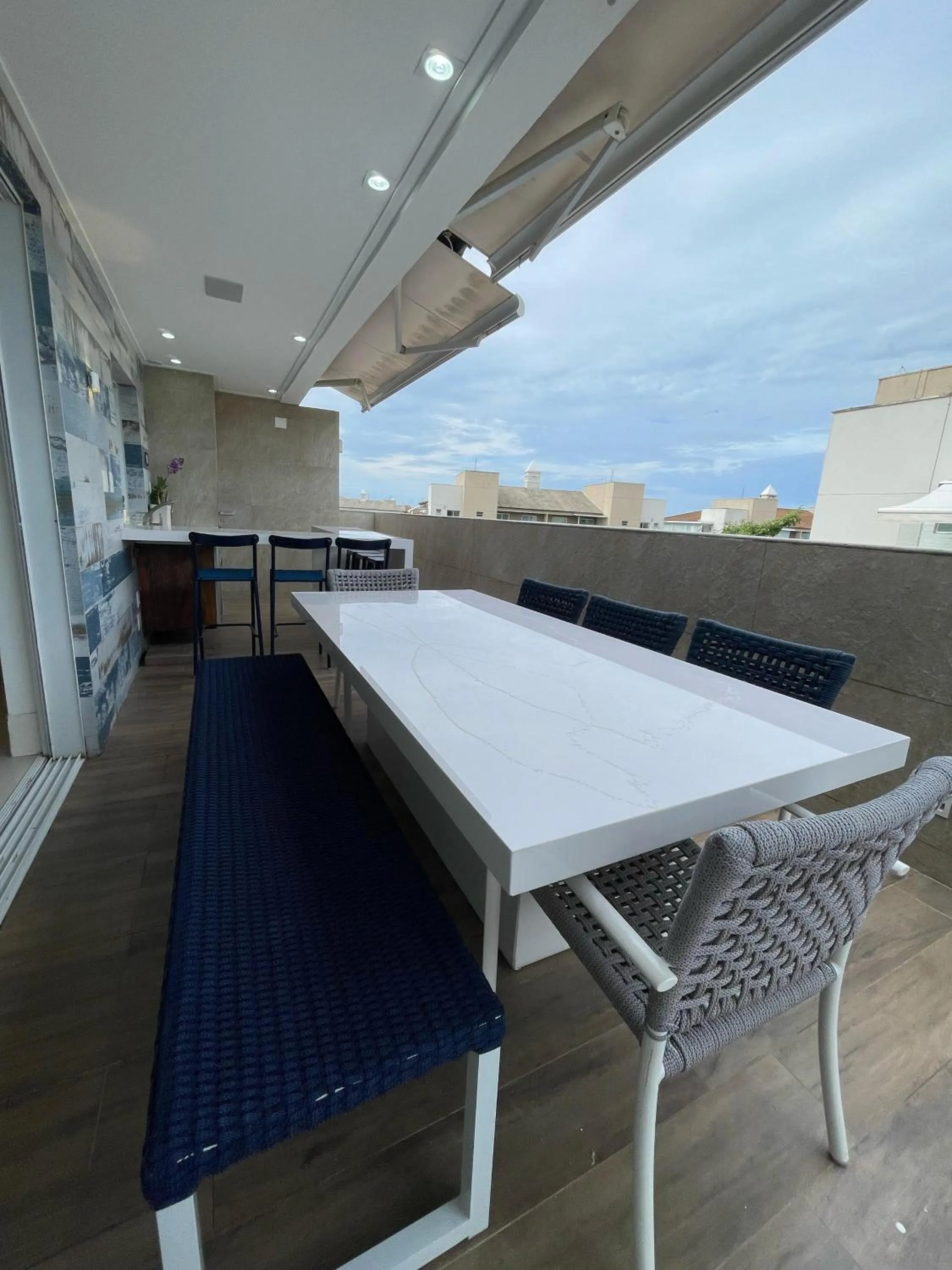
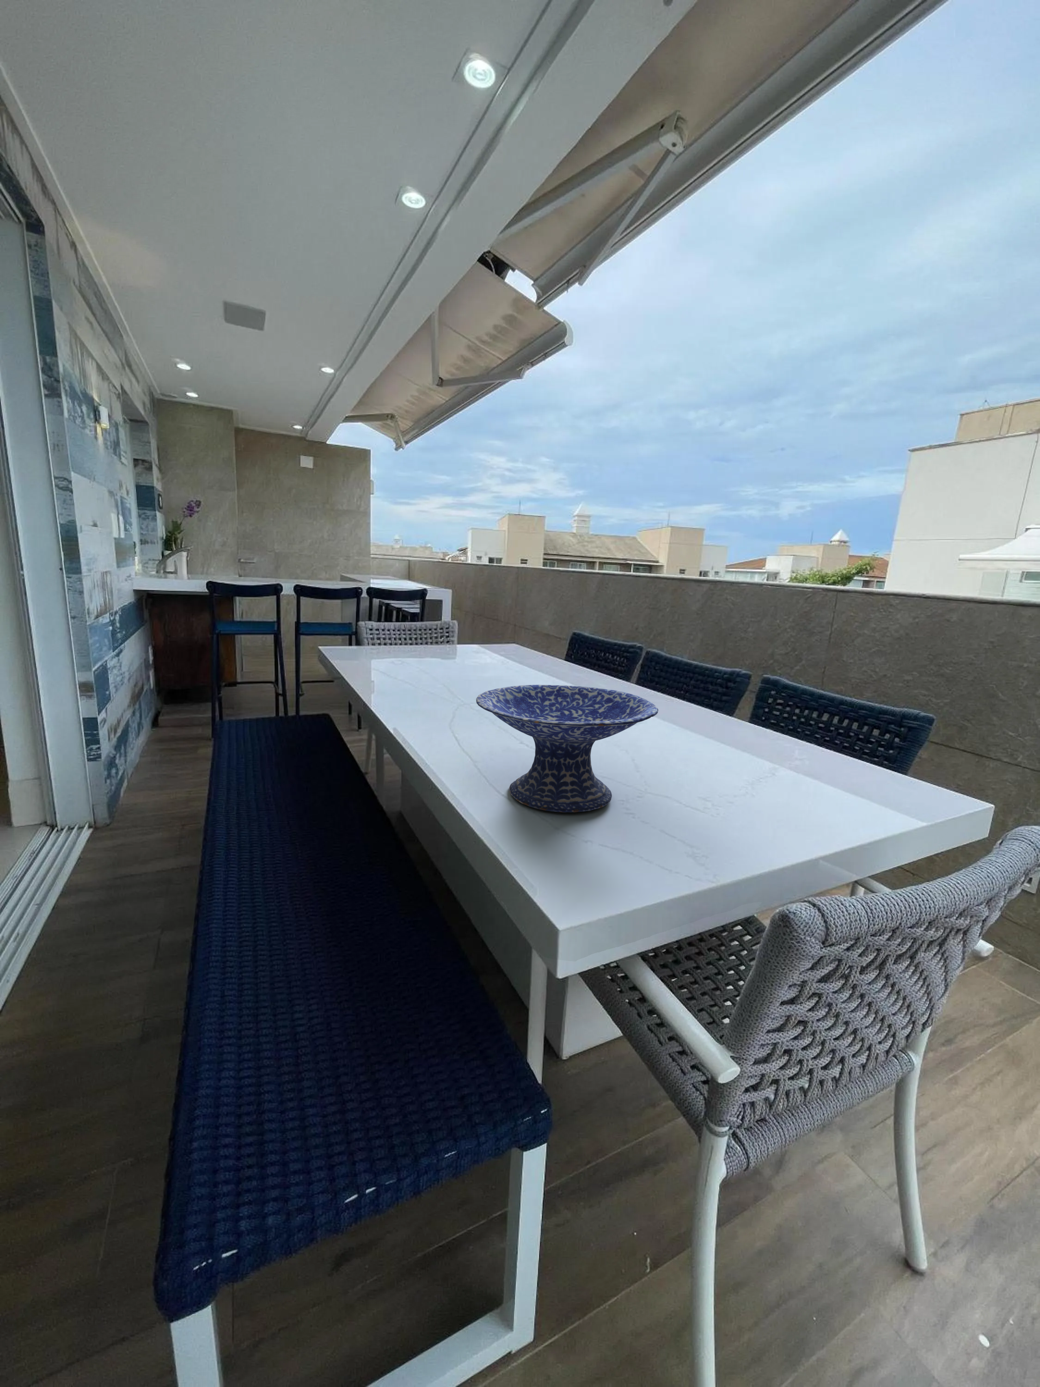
+ decorative bowl (563, 746)
